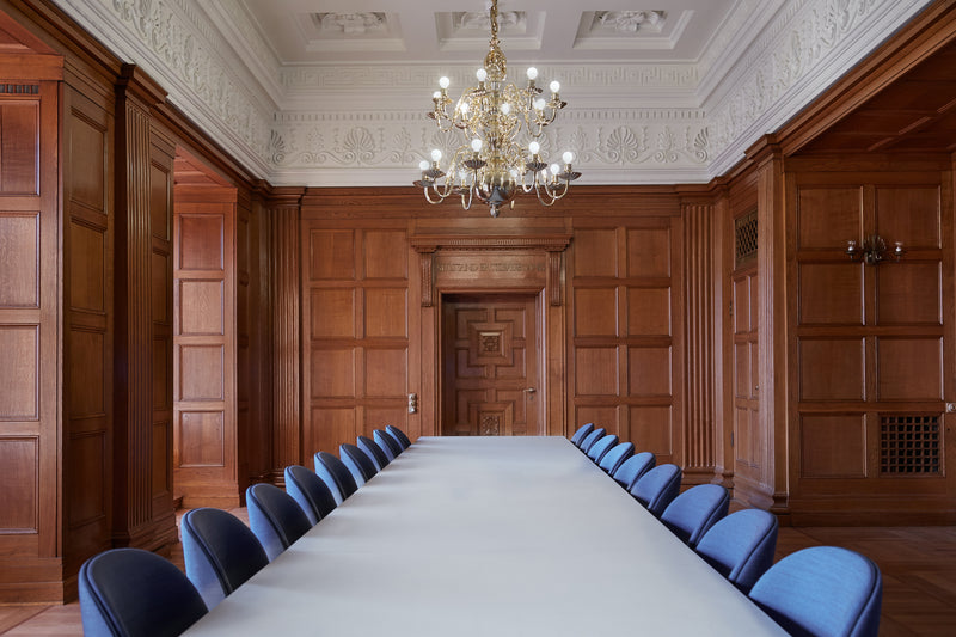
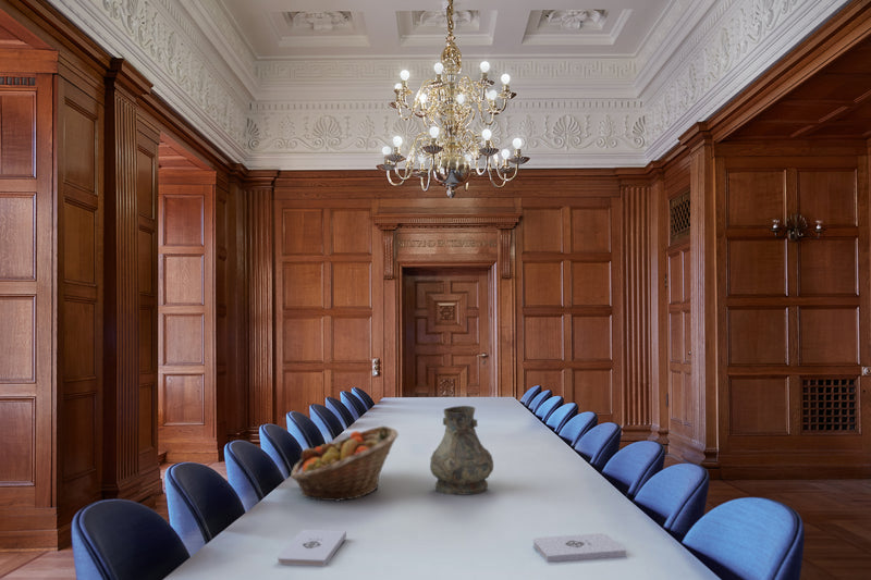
+ notepad (312, 546)
+ notepad (577, 546)
+ fruit basket (345, 460)
+ vase (462, 447)
